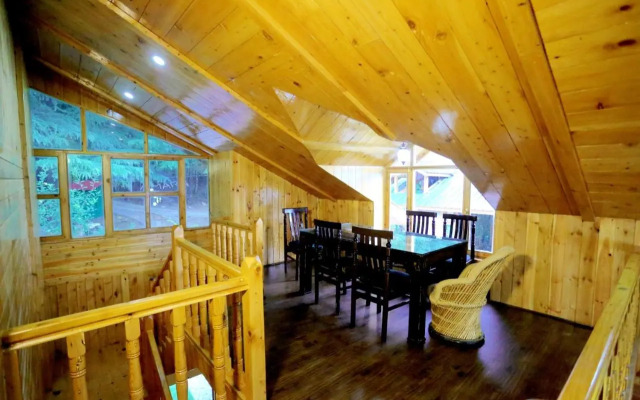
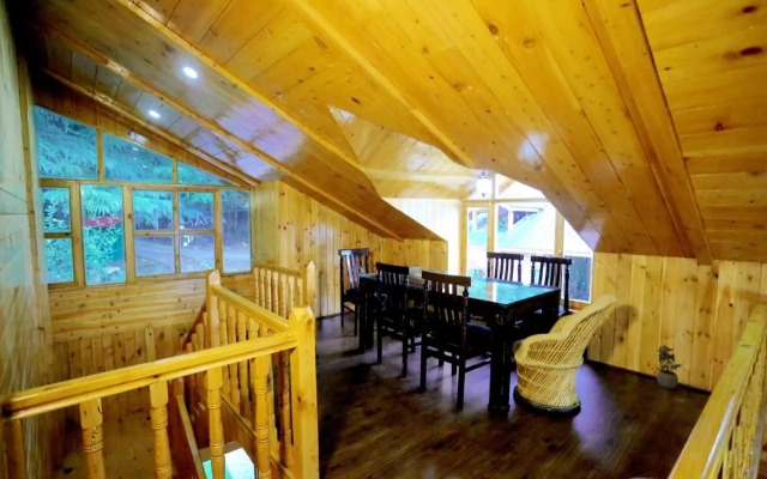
+ potted plant (670, 368)
